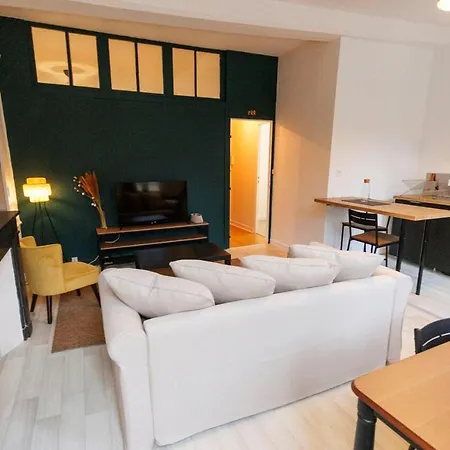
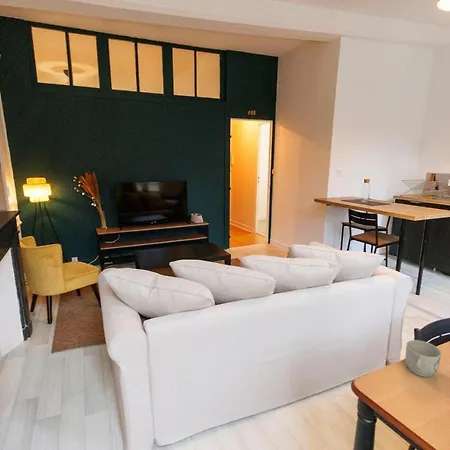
+ mug (421, 361)
